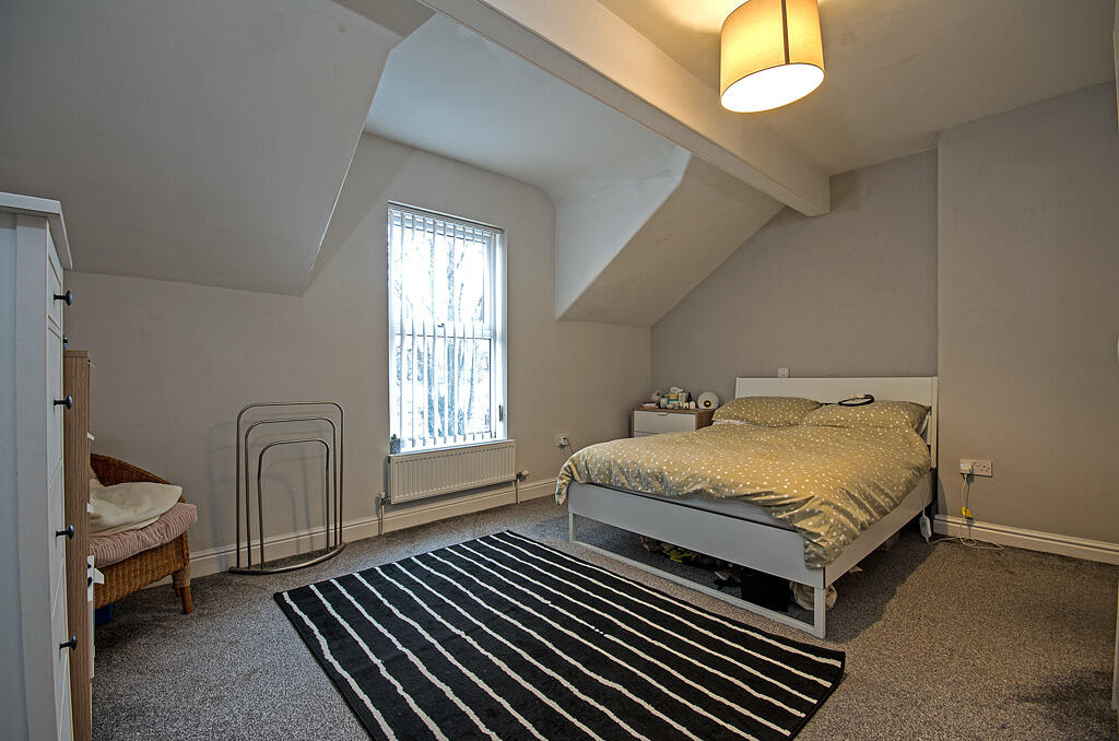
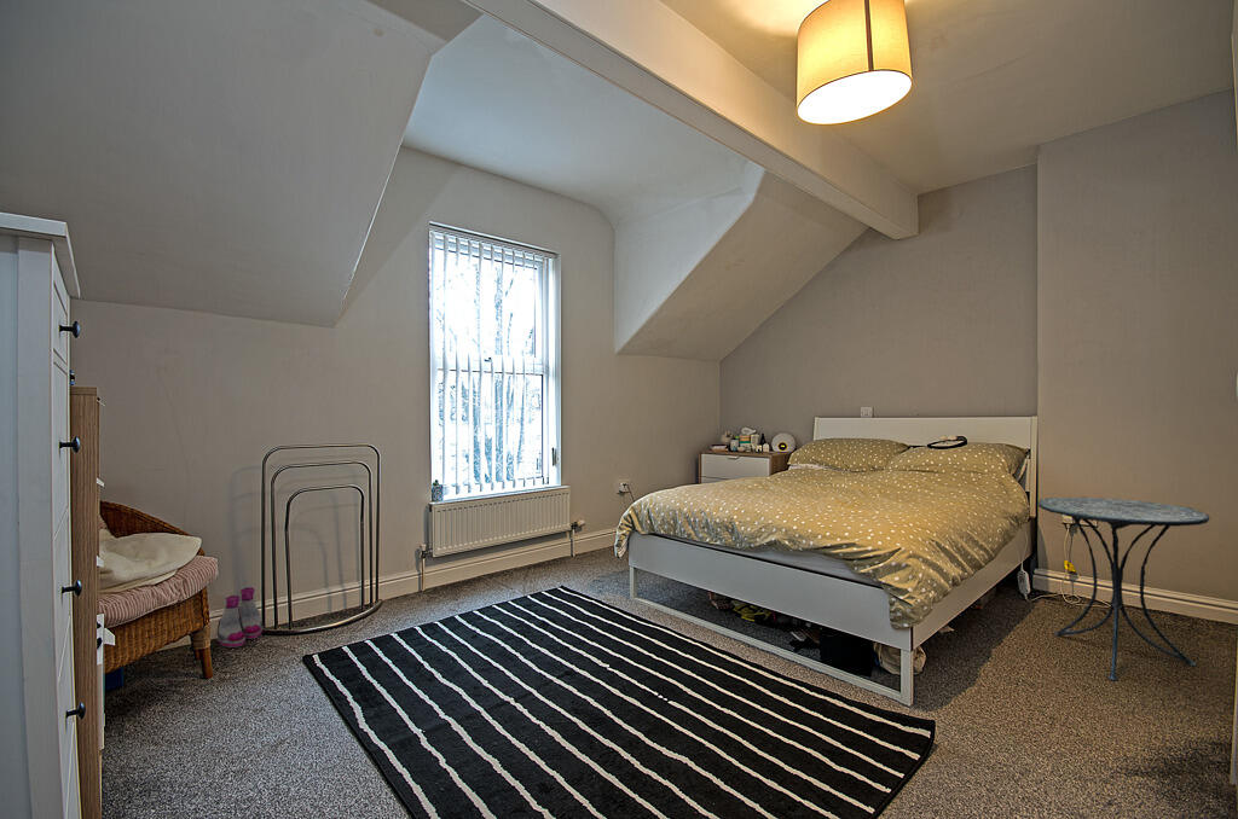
+ side table (1117, 582)
+ boots (241, 614)
